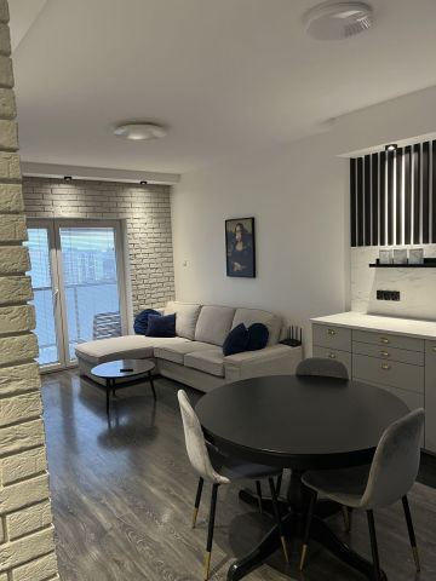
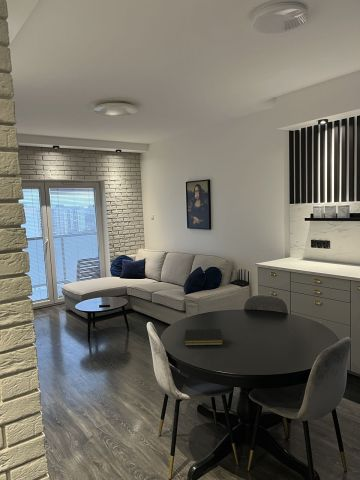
+ notepad (203, 336)
